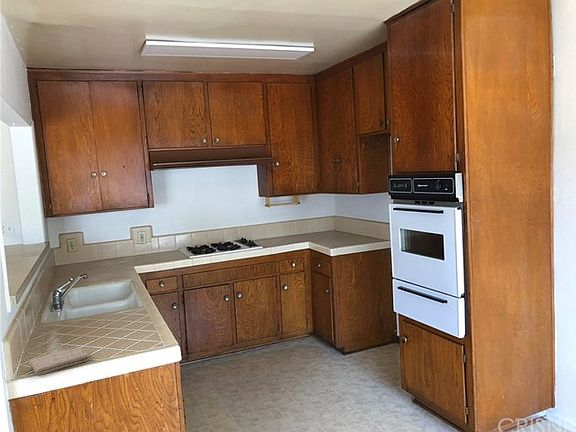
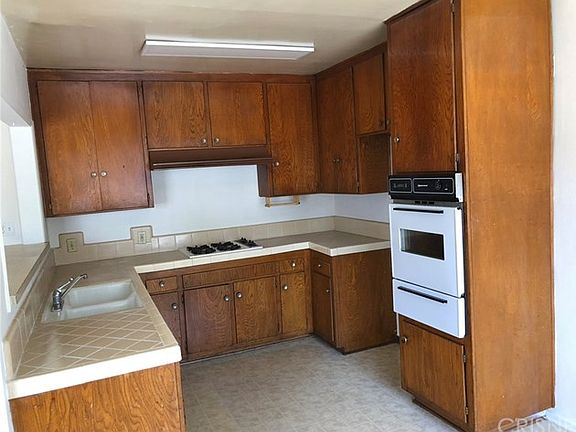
- washcloth (59, 359)
